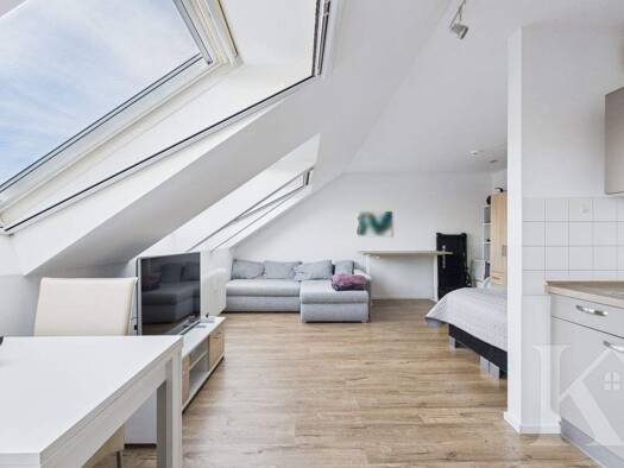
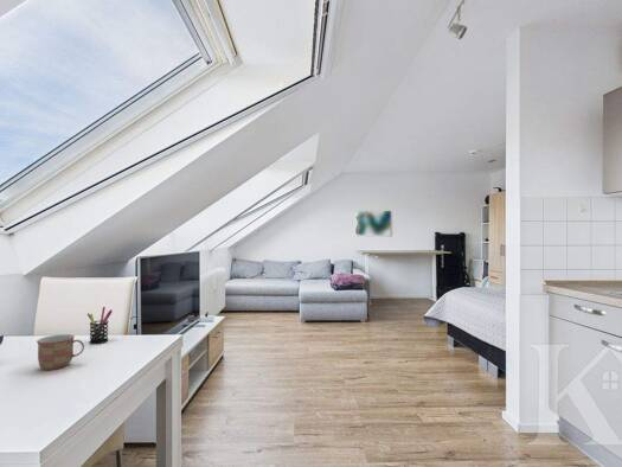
+ mug (60, 351)
+ pen holder (97, 324)
